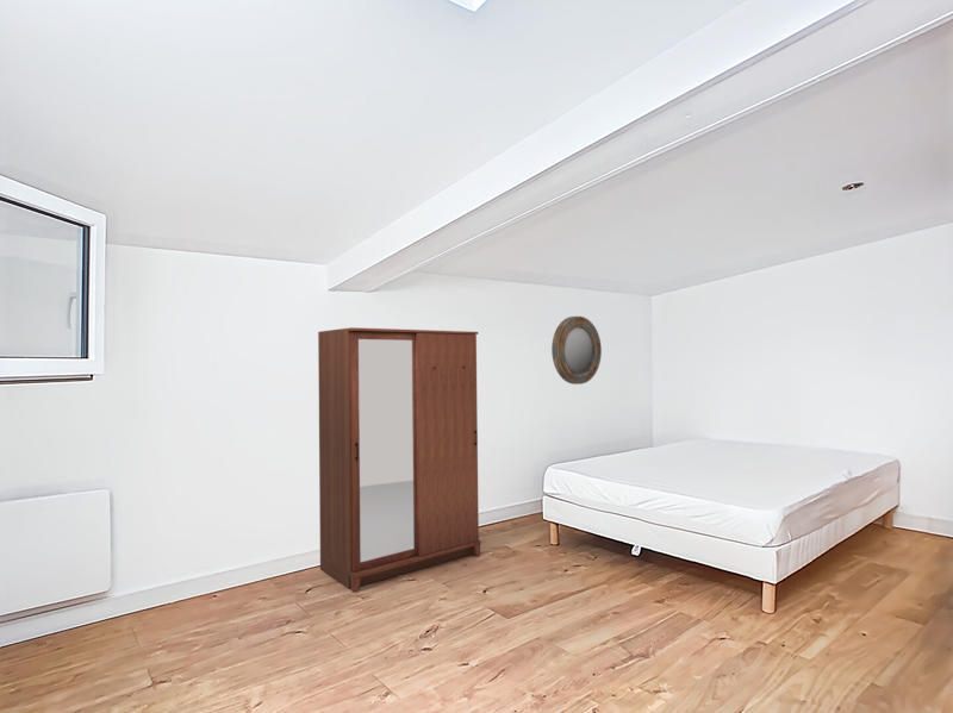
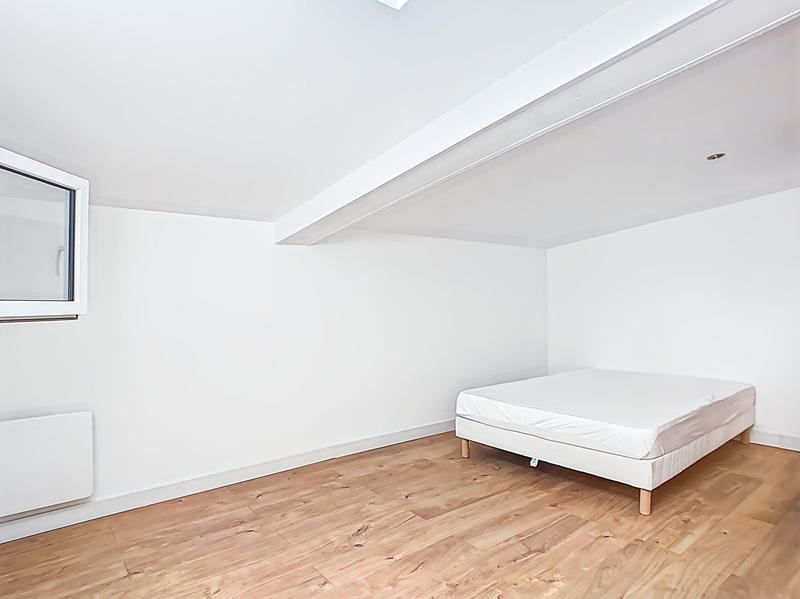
- wardrobe (401, 446)
- home mirror (577, 350)
